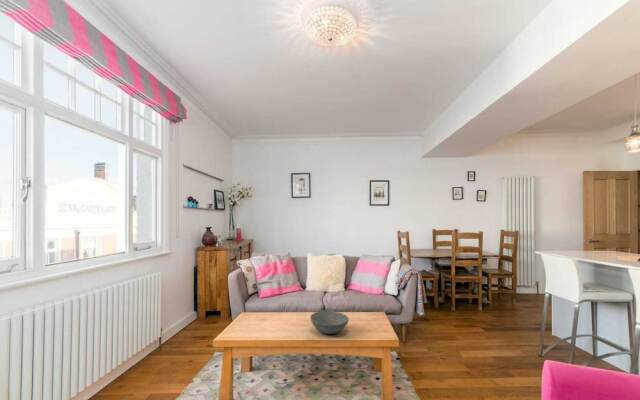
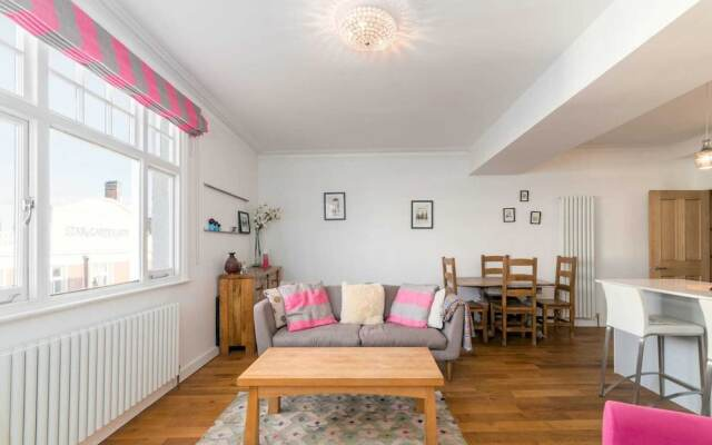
- bowl (329, 323)
